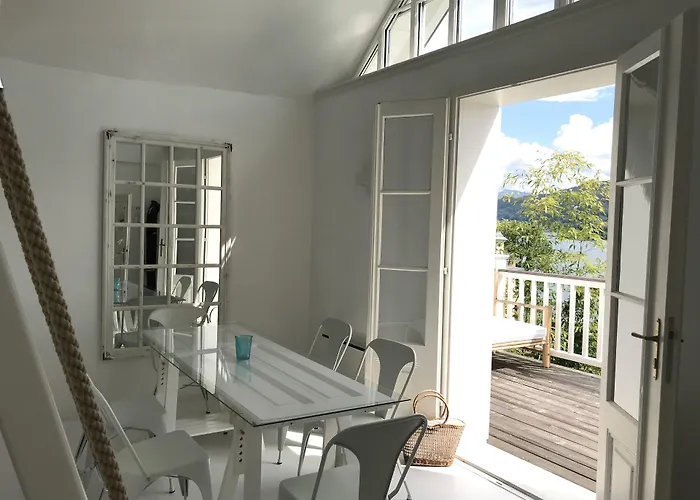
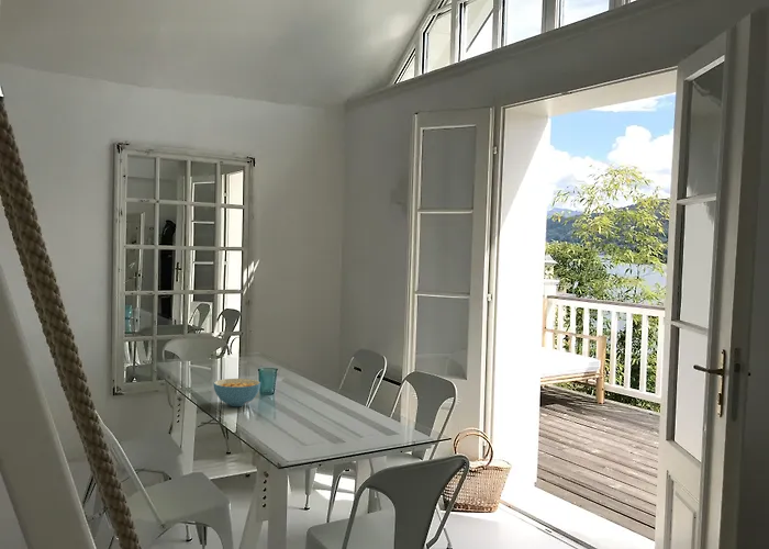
+ cereal bowl (236, 393)
